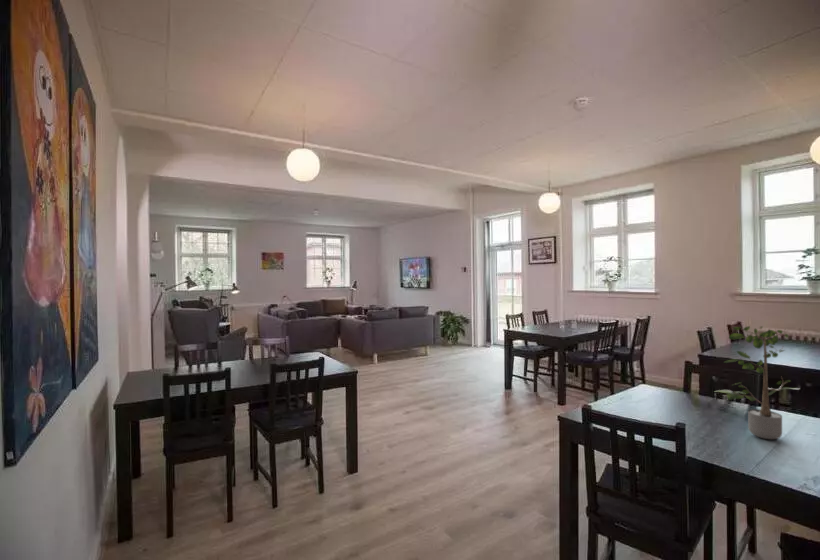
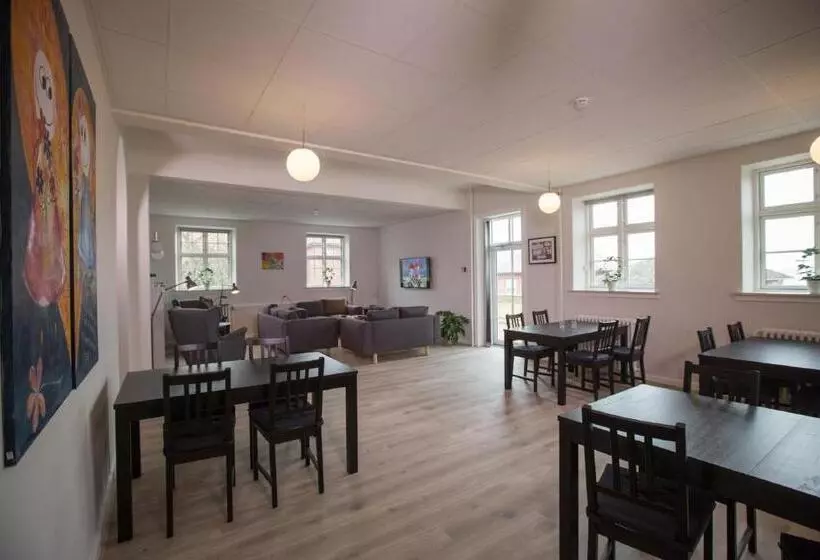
- potted plant (751, 369)
